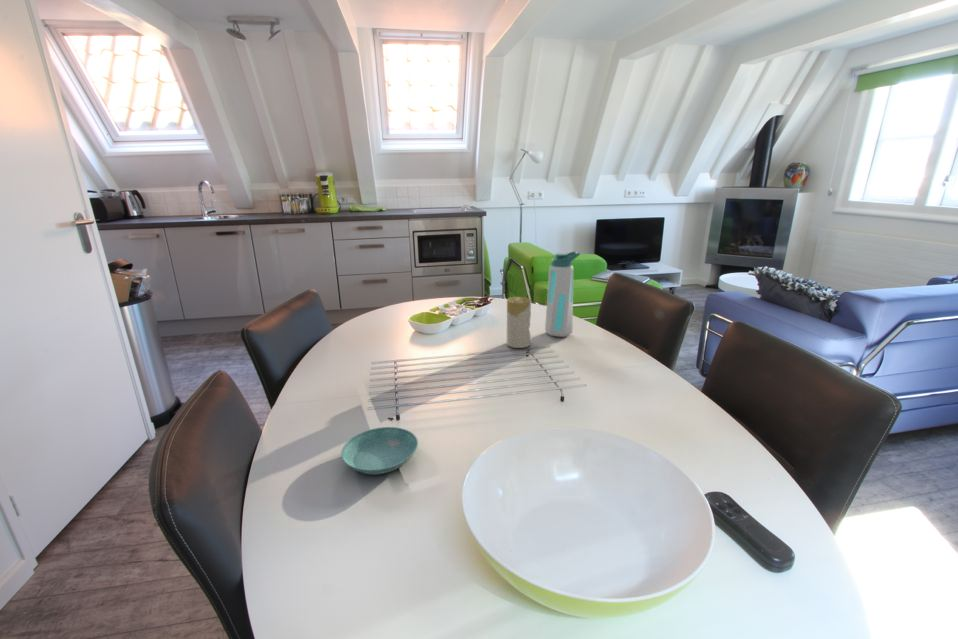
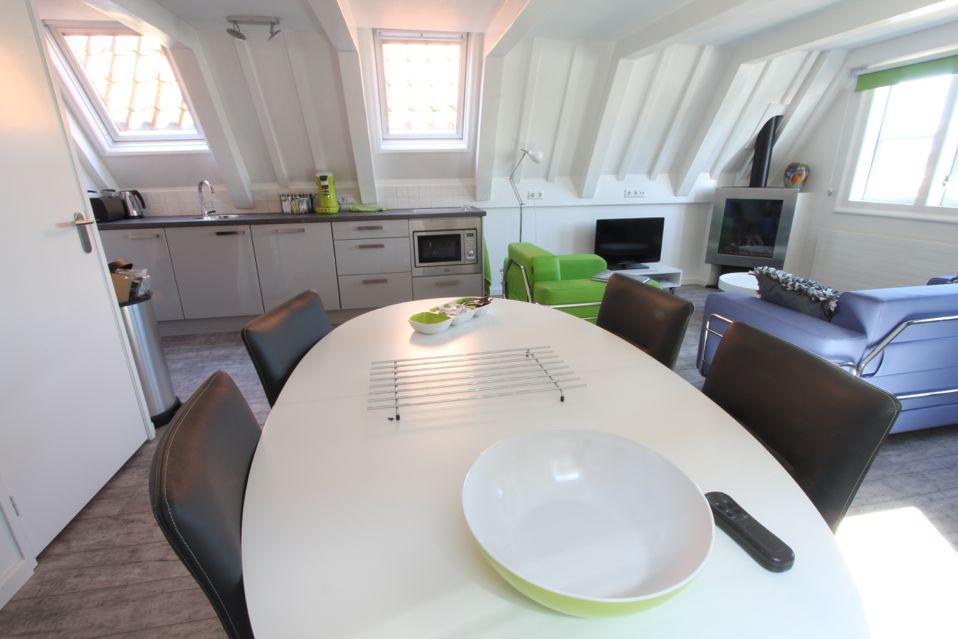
- water bottle (562, 293)
- saucer (380, 452)
- candle (518, 322)
